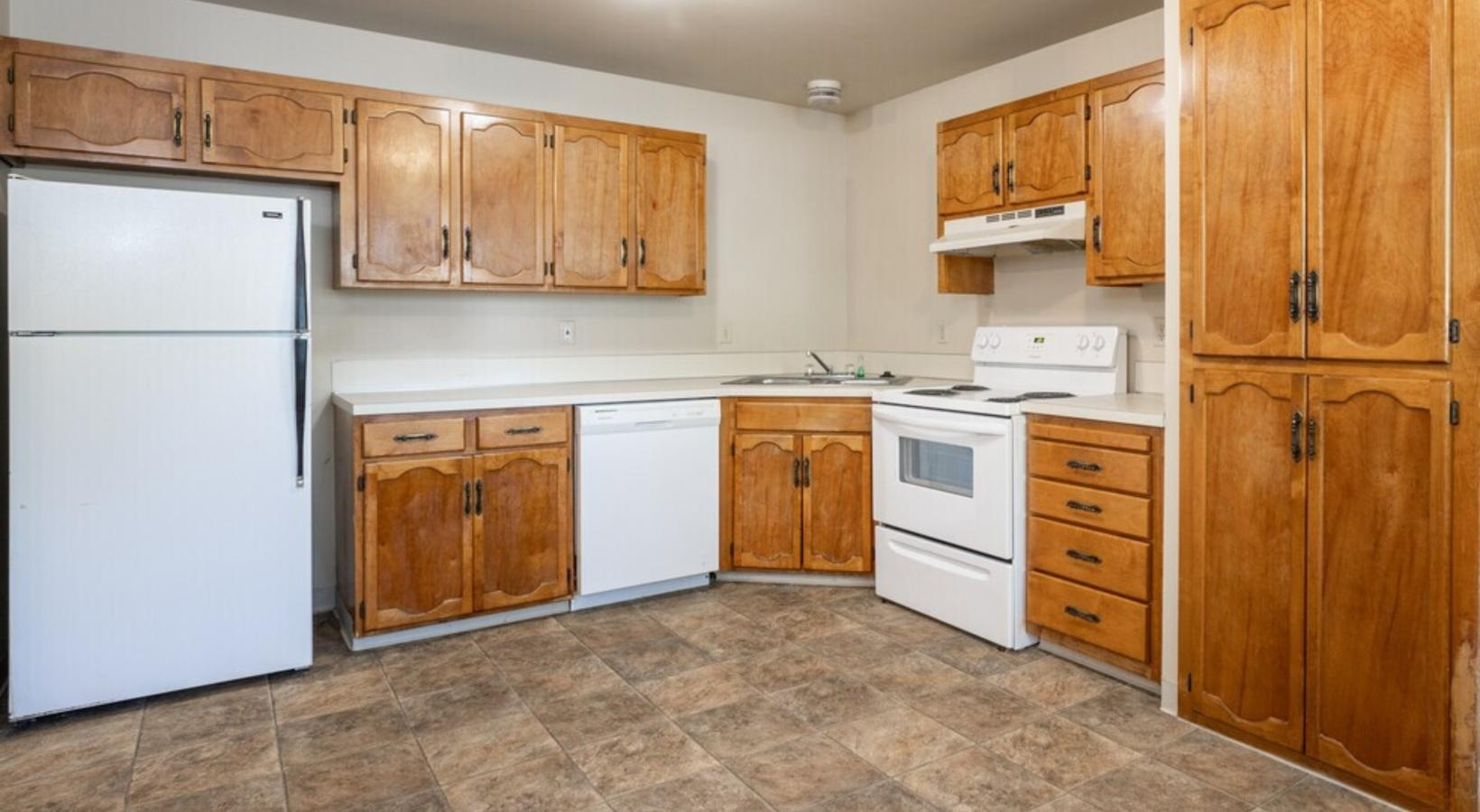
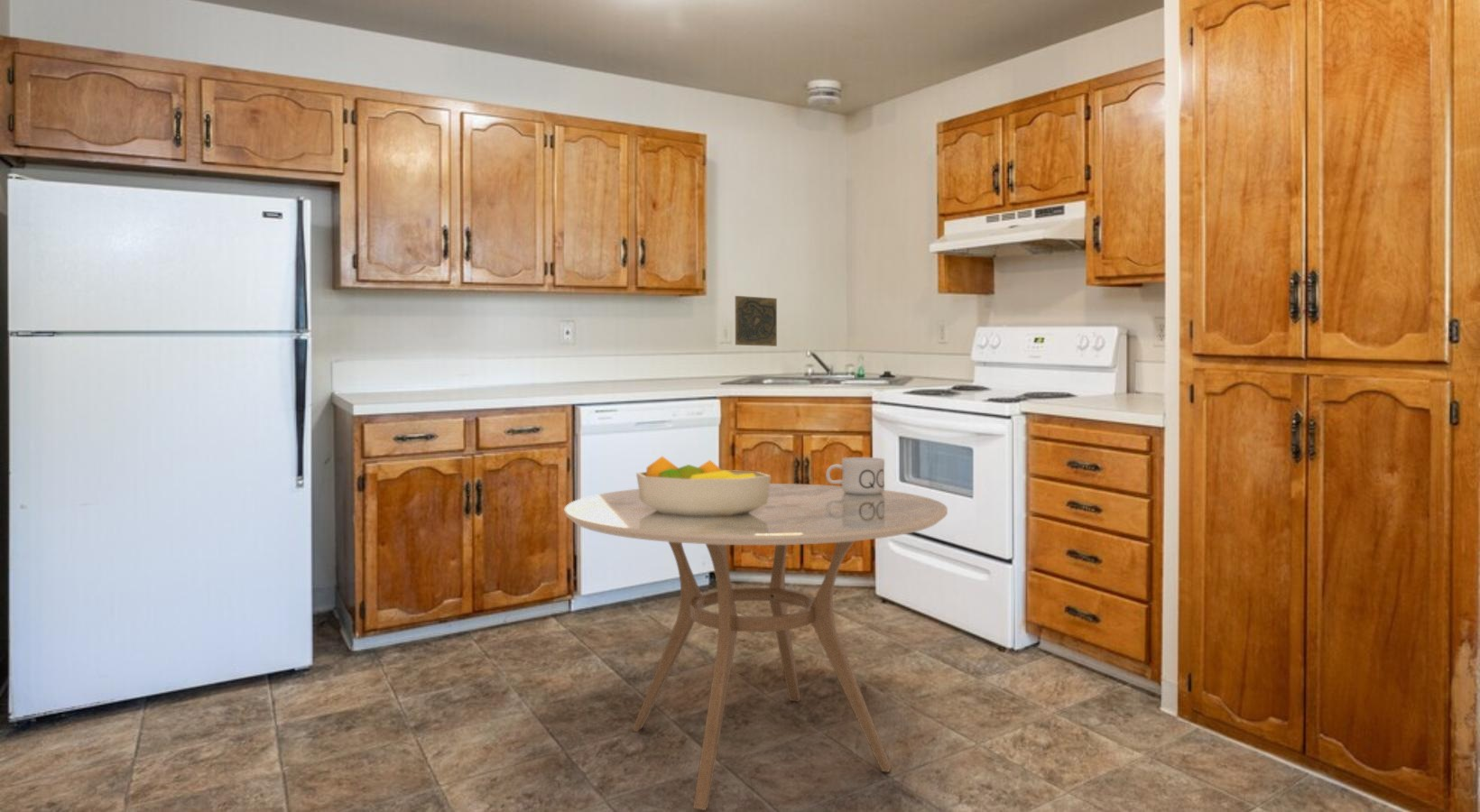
+ dining table (755, 625)
+ mug (855, 475)
+ decorative tile (755, 321)
+ fruit bowl (702, 483)
